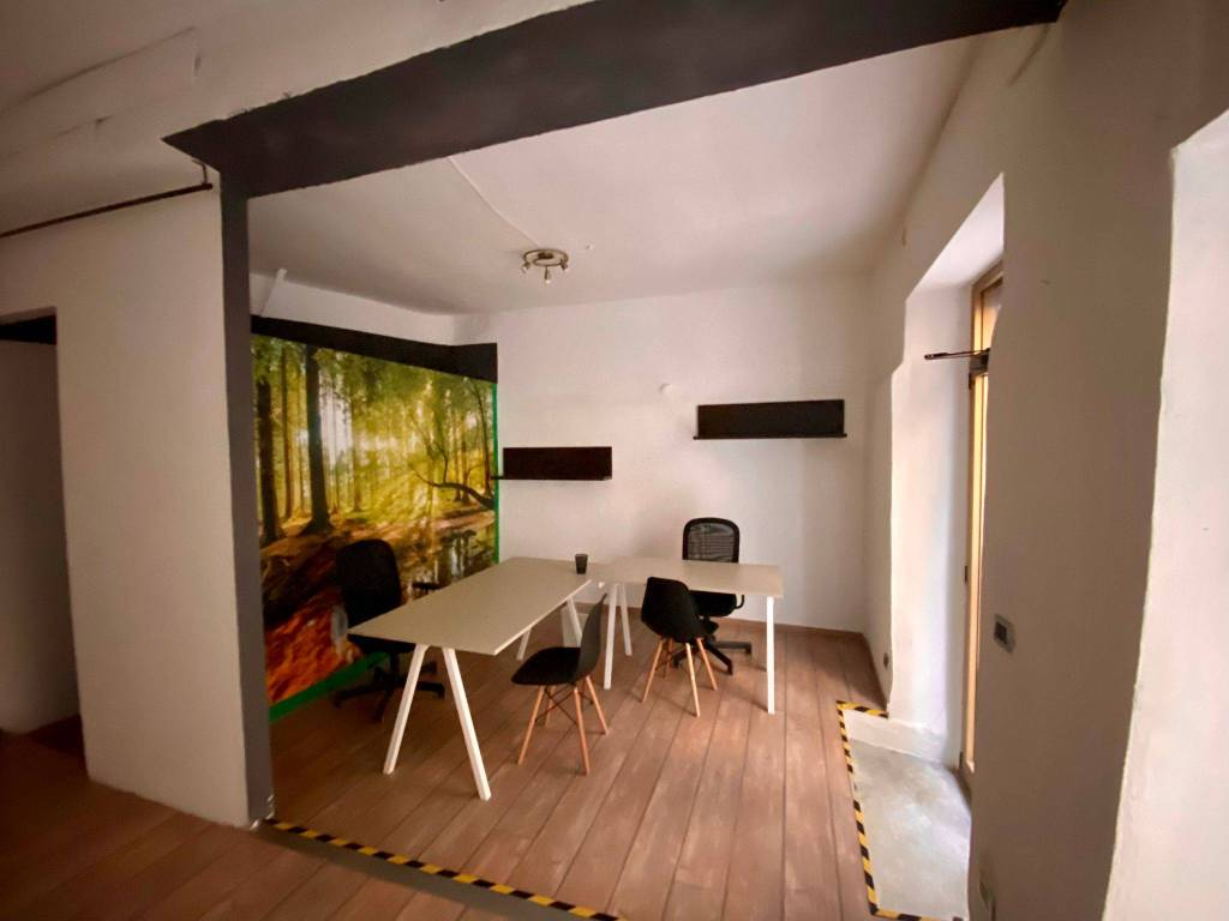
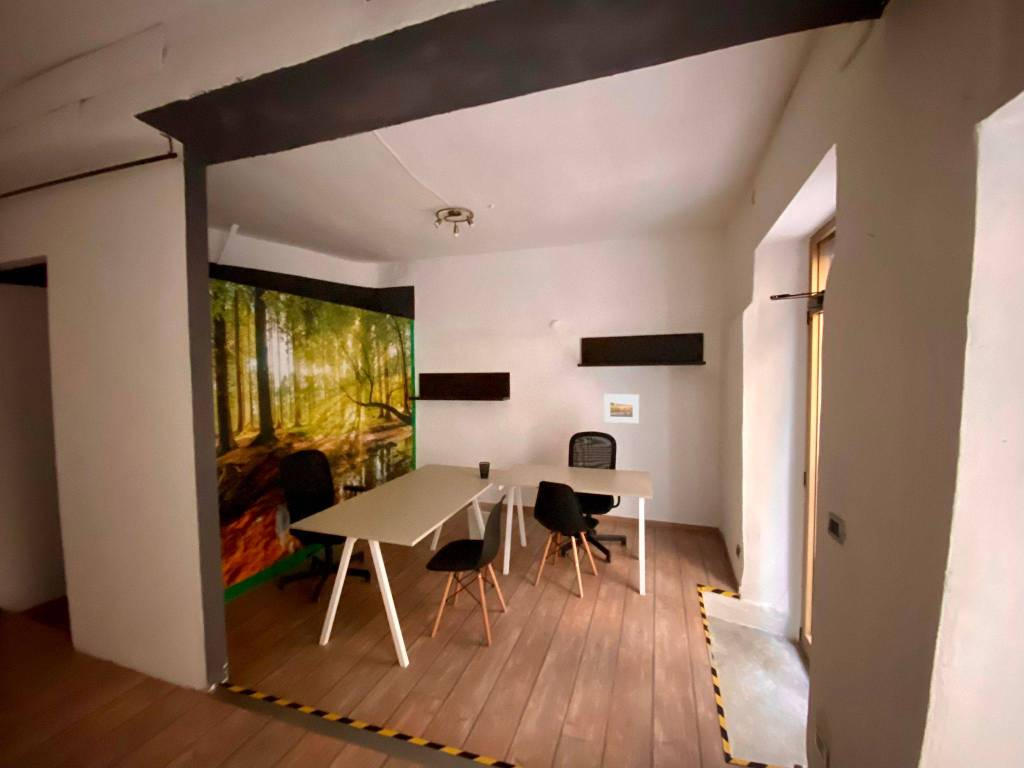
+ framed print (621, 408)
